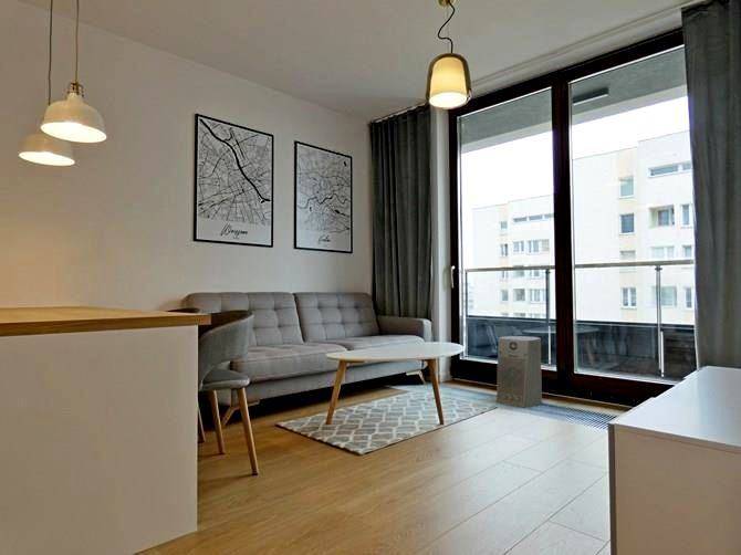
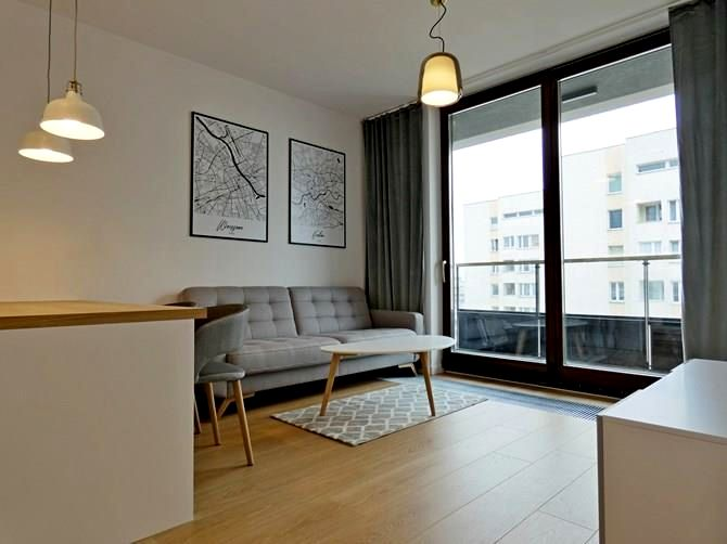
- fan (521, 369)
